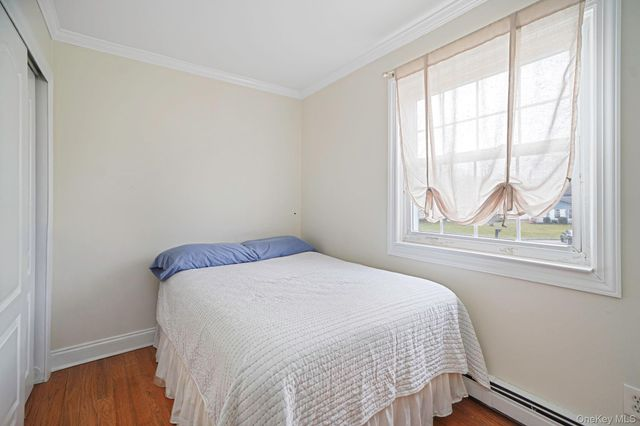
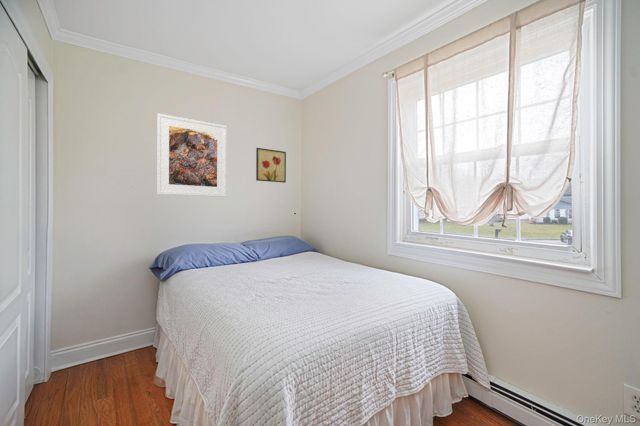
+ wall art (271, 165)
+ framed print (194, 157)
